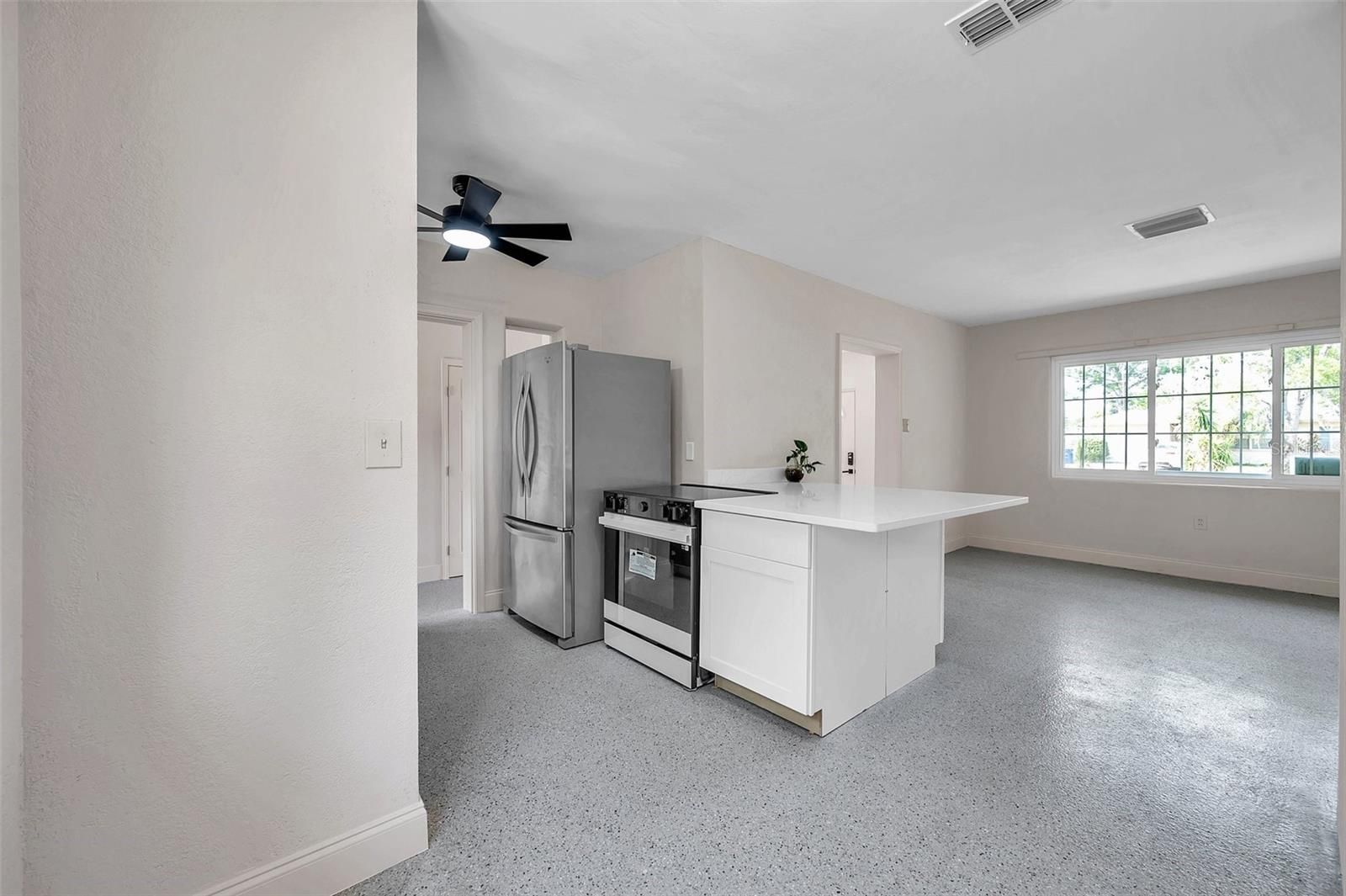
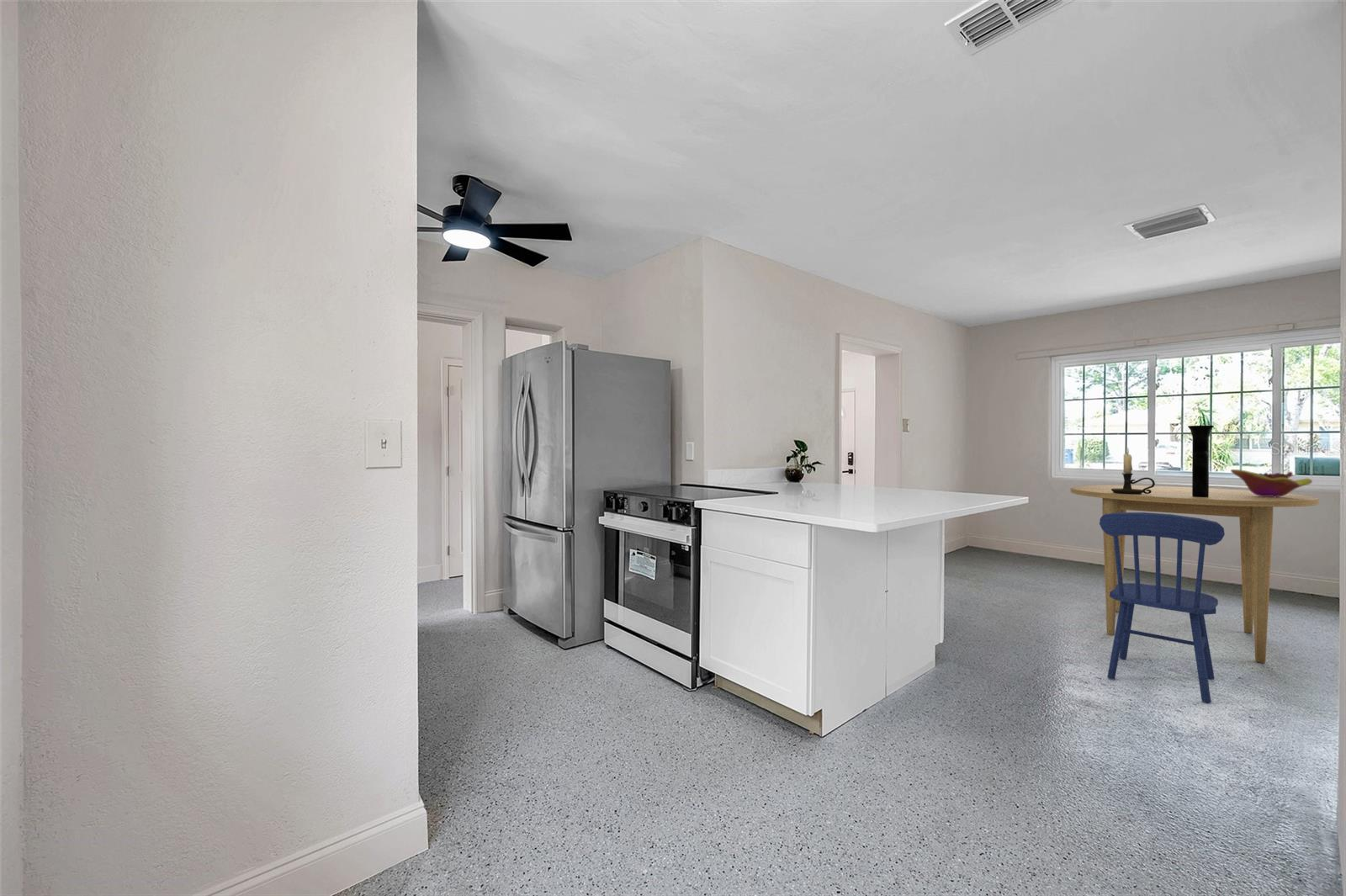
+ chair (1162, 595)
+ decorative bowl (1269, 483)
+ candle holder (1131, 469)
+ dining table (1184, 513)
+ vase (1200, 460)
